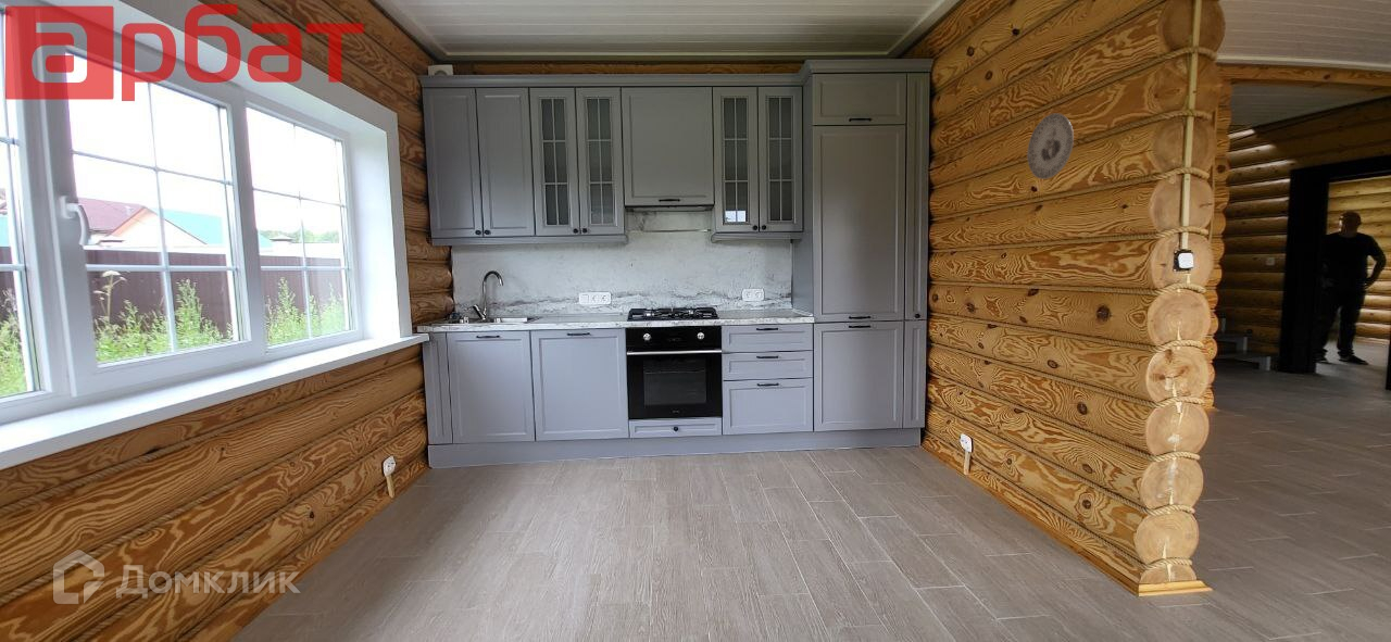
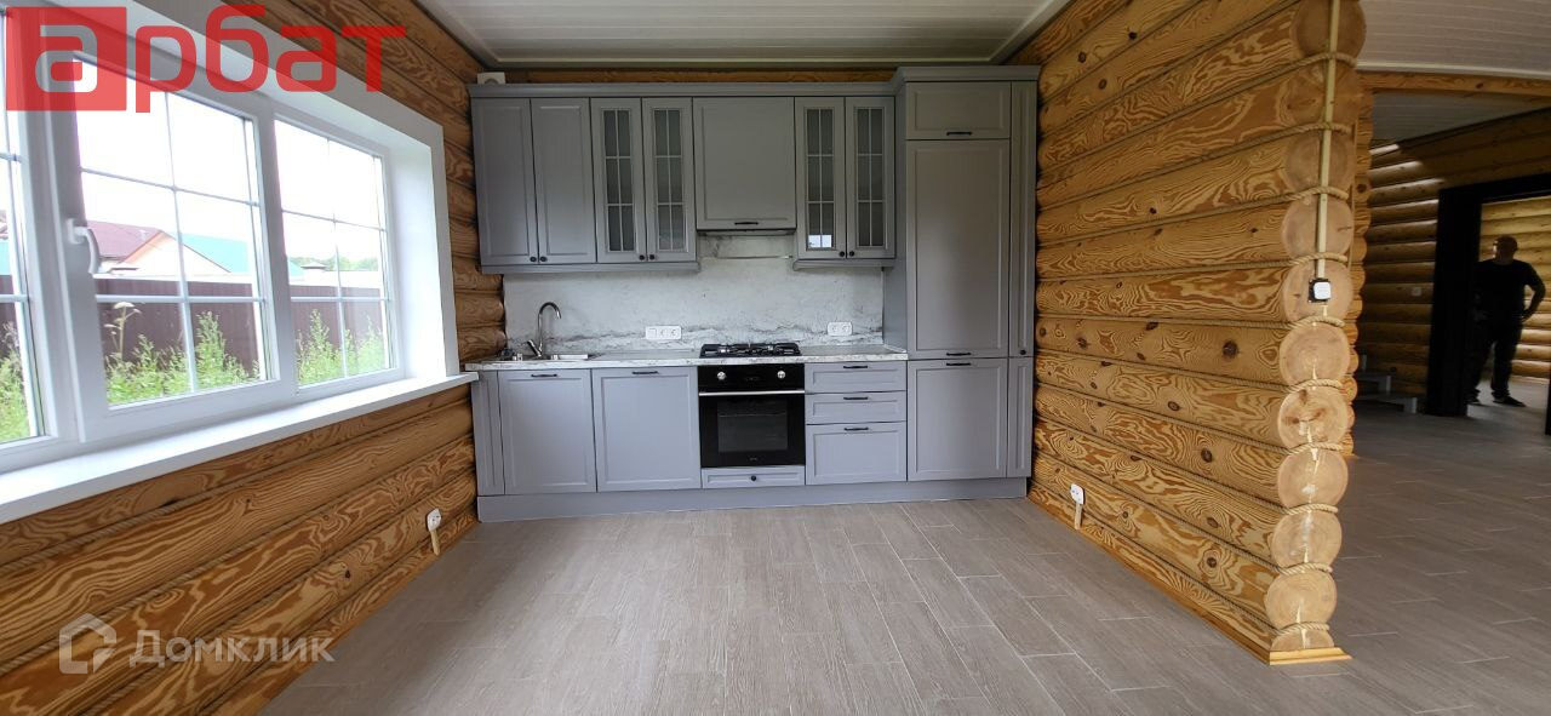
- decorative plate (1051, 147)
